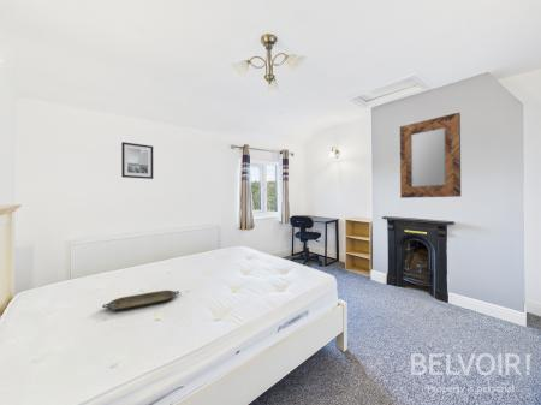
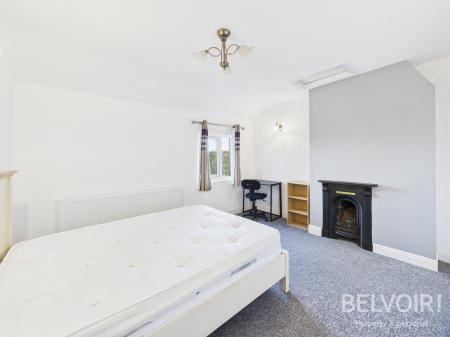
- wall art (137, 161)
- serving tray (143, 299)
- home mirror (427, 159)
